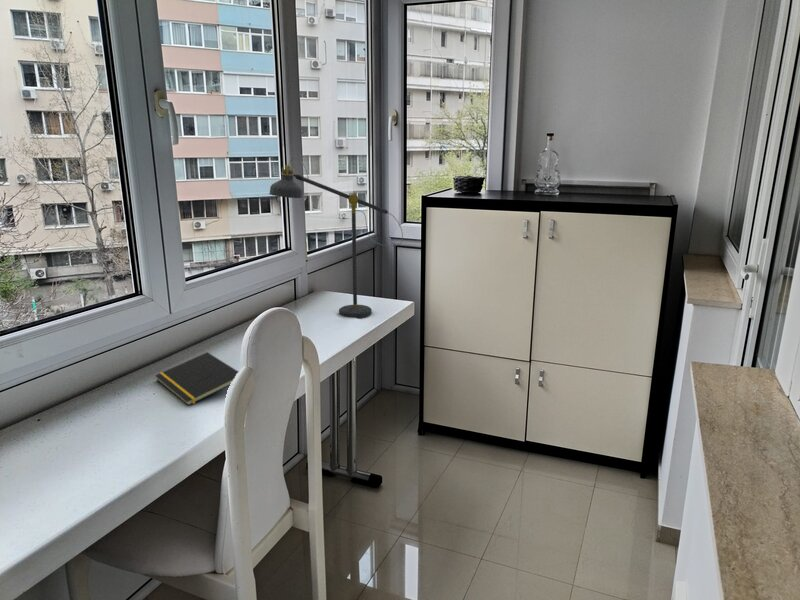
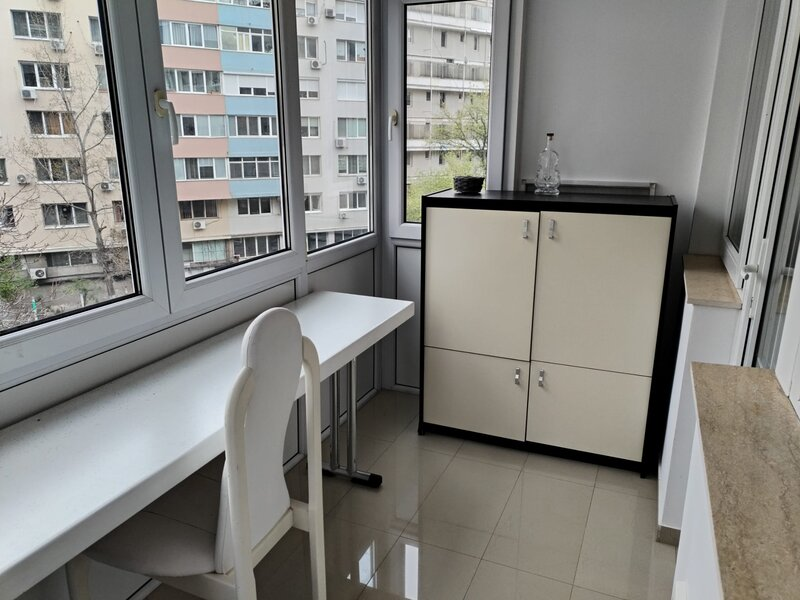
- notepad (198, 376)
- desk lamp (352, 238)
